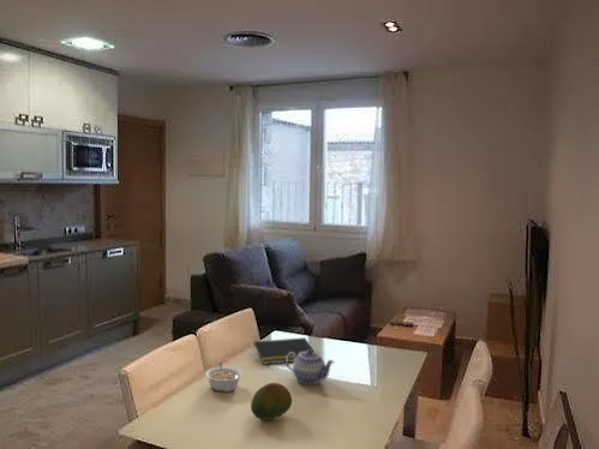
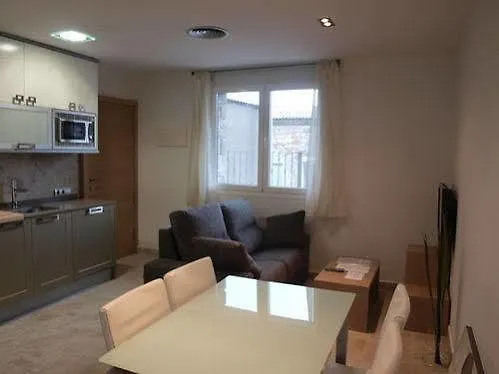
- legume (222, 378)
- teapot (309, 364)
- notepad (284, 349)
- fruit (270, 401)
